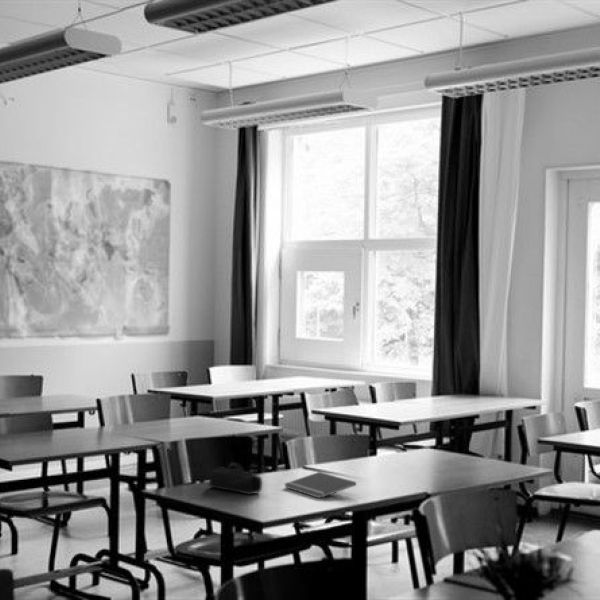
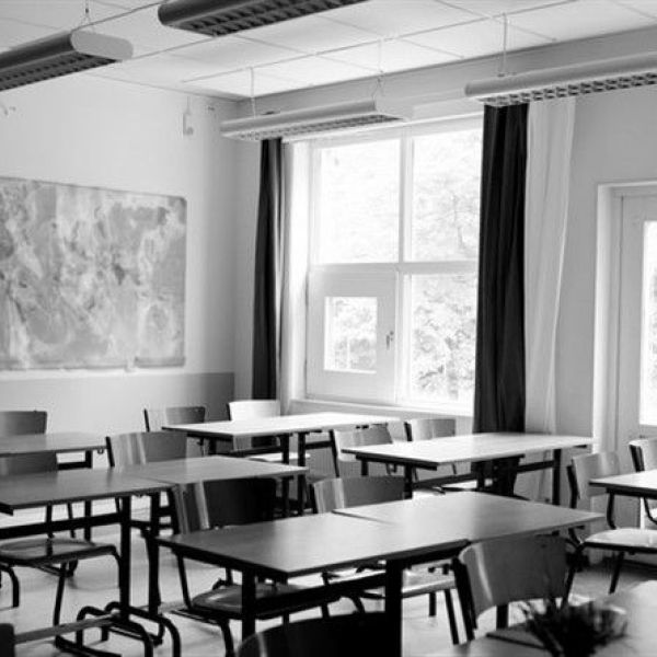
- pencil case (235, 476)
- notepad (319, 484)
